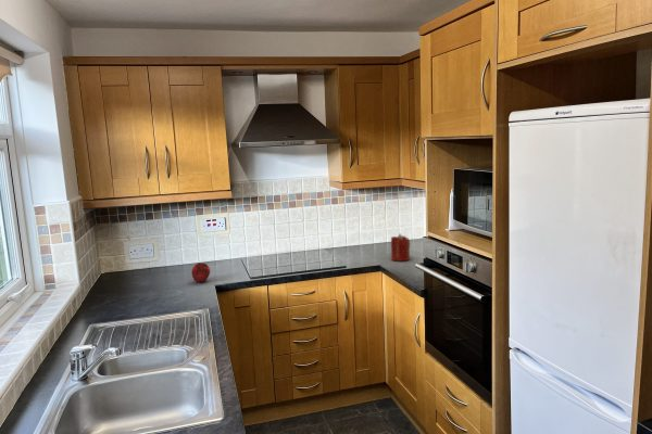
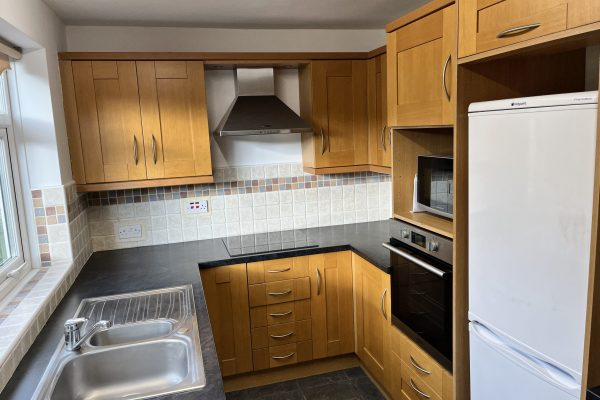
- apple (200, 272)
- candle (400, 246)
